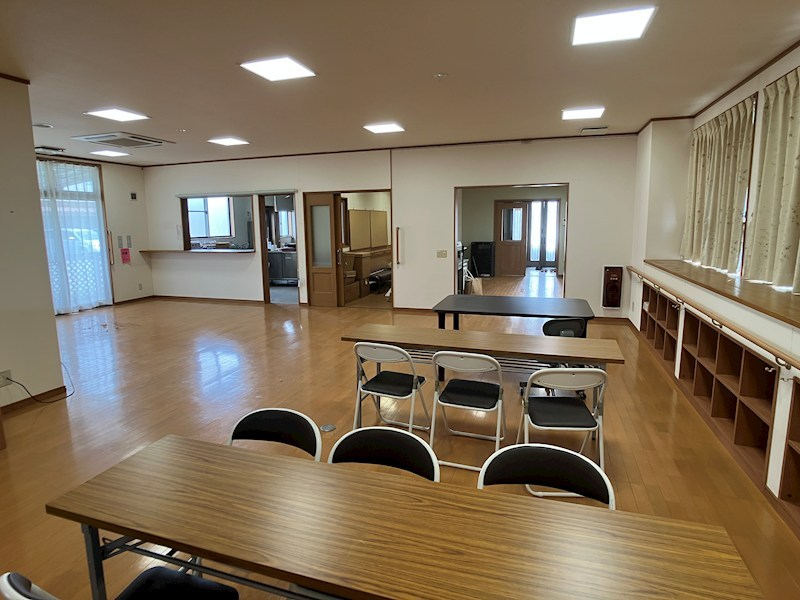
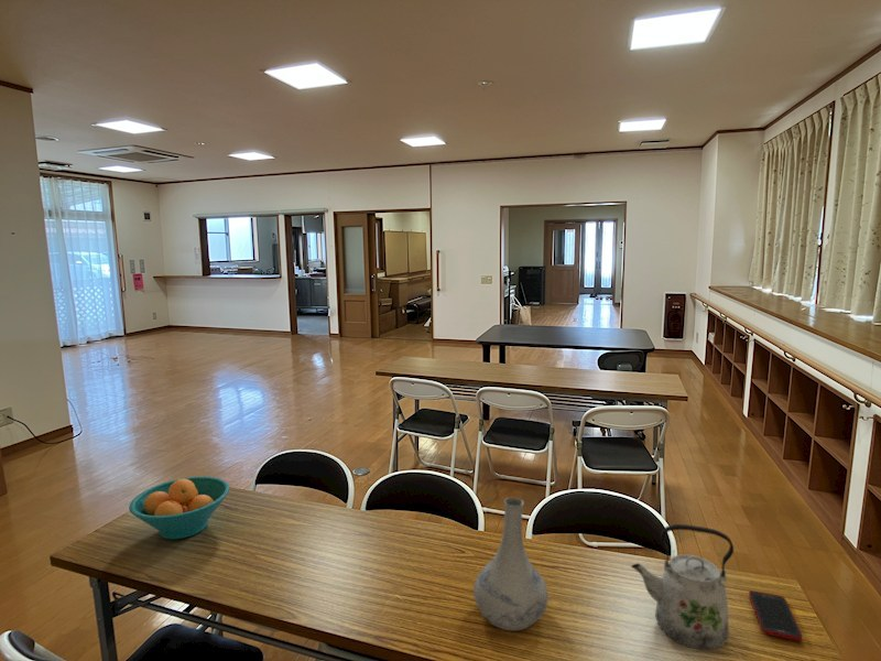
+ vase (510, 557)
+ kettle (679, 577)
+ fruit bowl (182, 503)
+ cell phone (773, 614)
